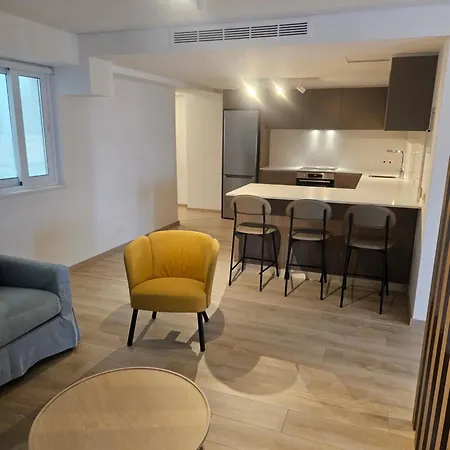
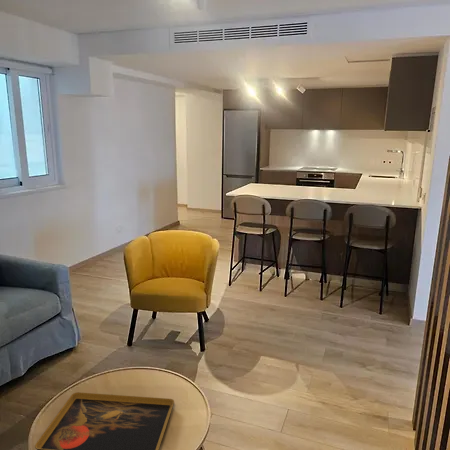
+ decorative tray (110, 424)
